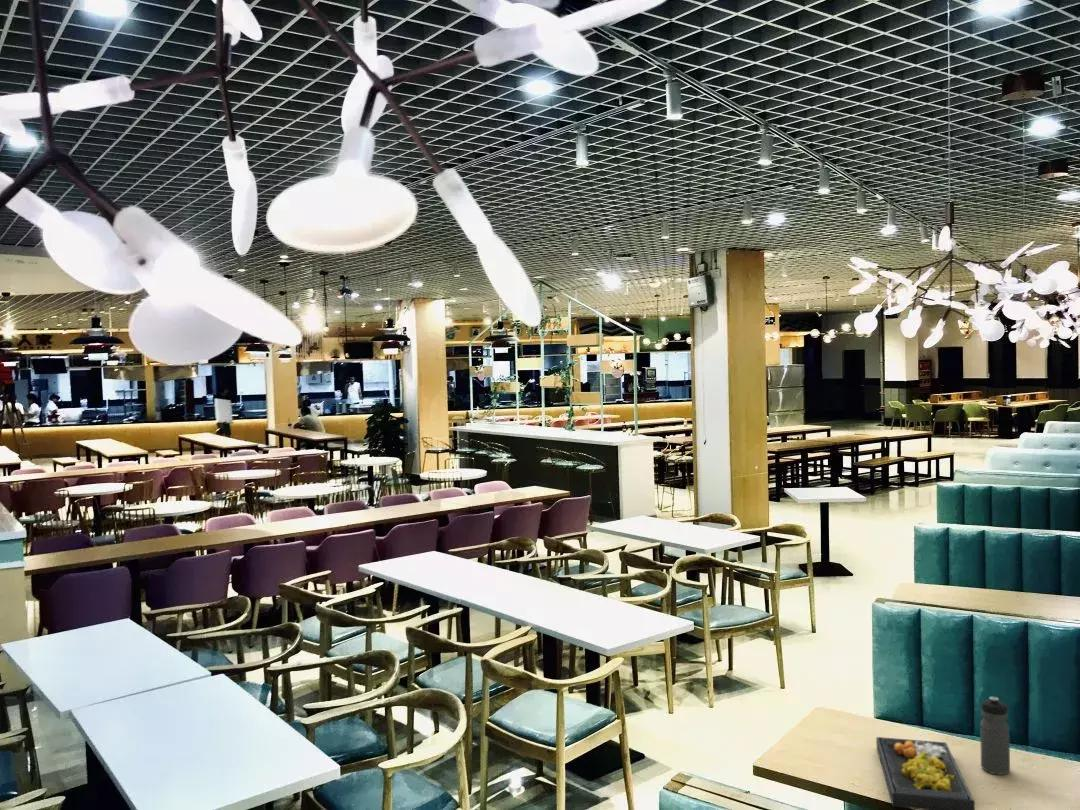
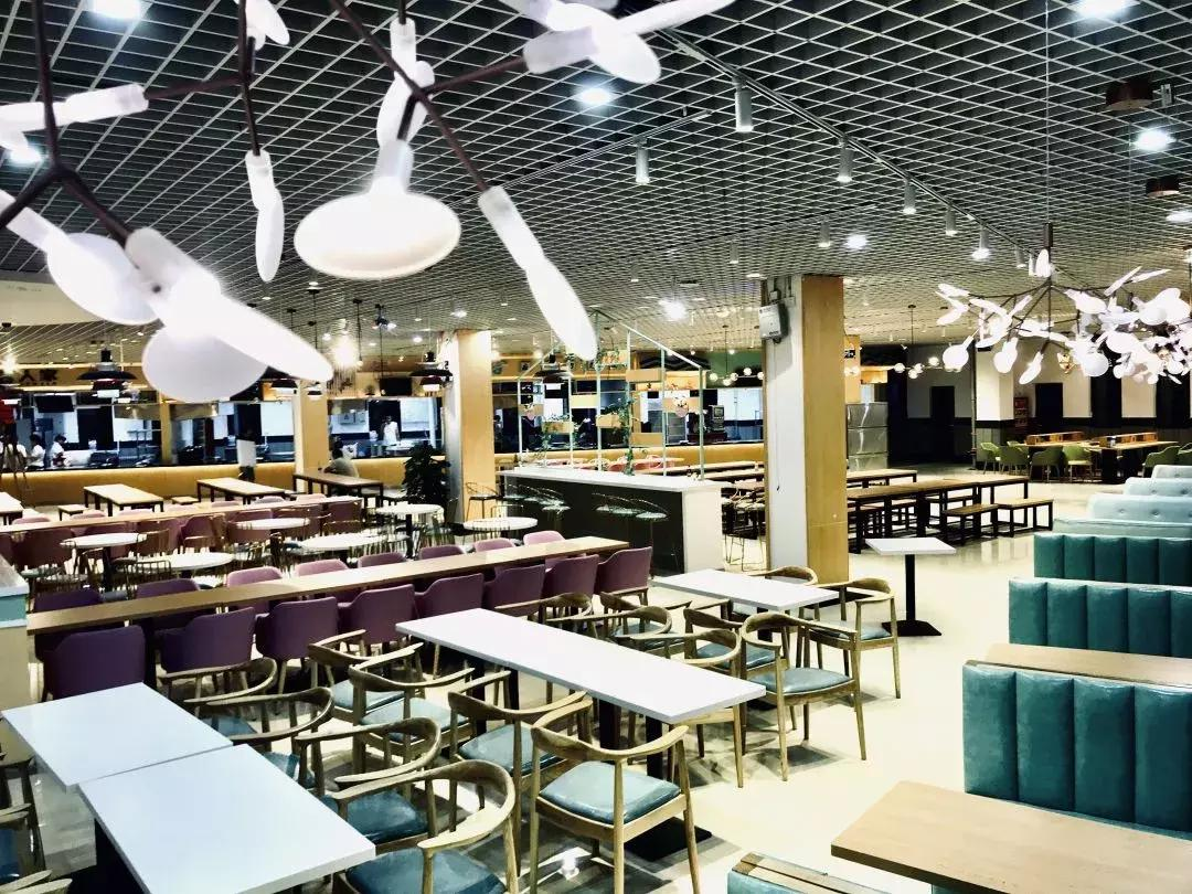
- water bottle (994, 733)
- food plate (921, 767)
